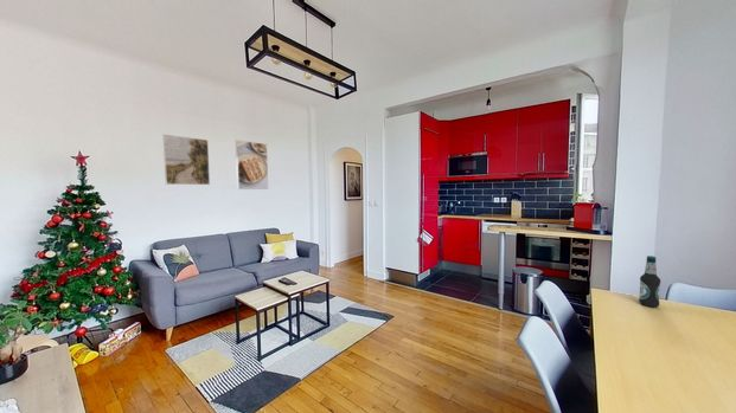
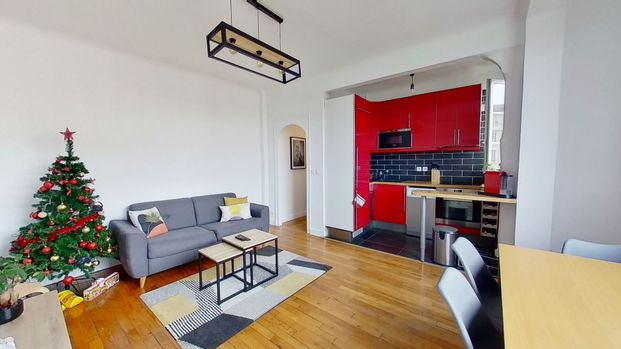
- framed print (252, 166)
- bottle (649, 280)
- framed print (187, 161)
